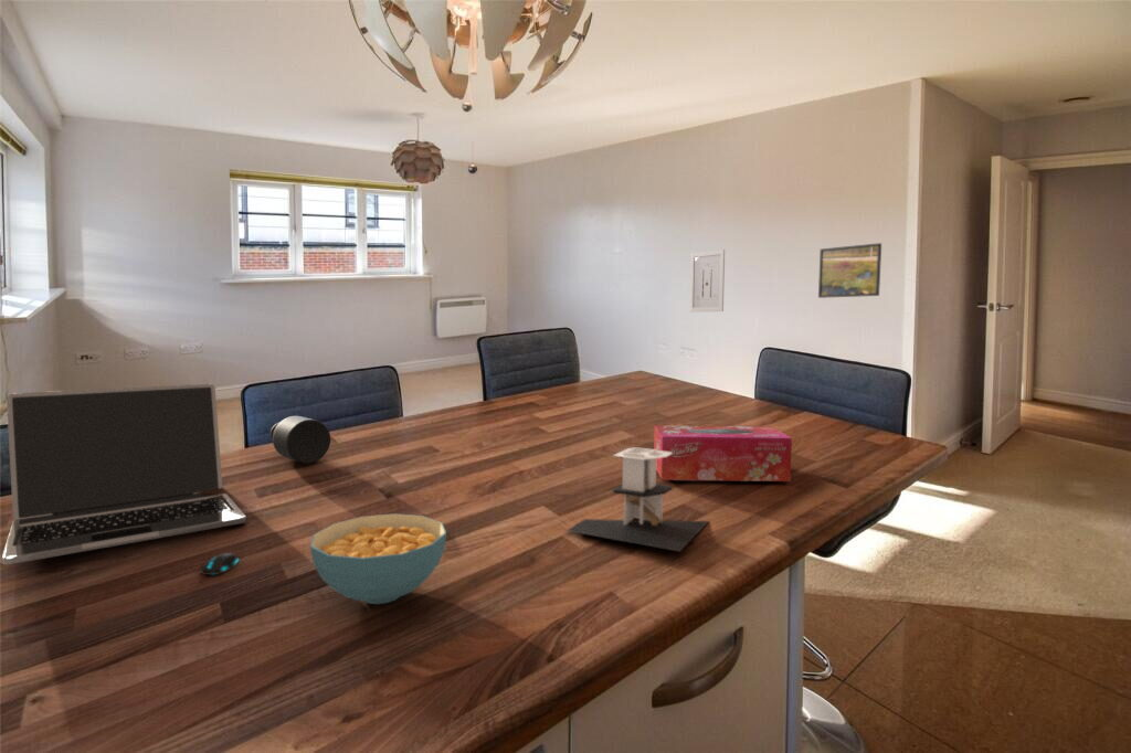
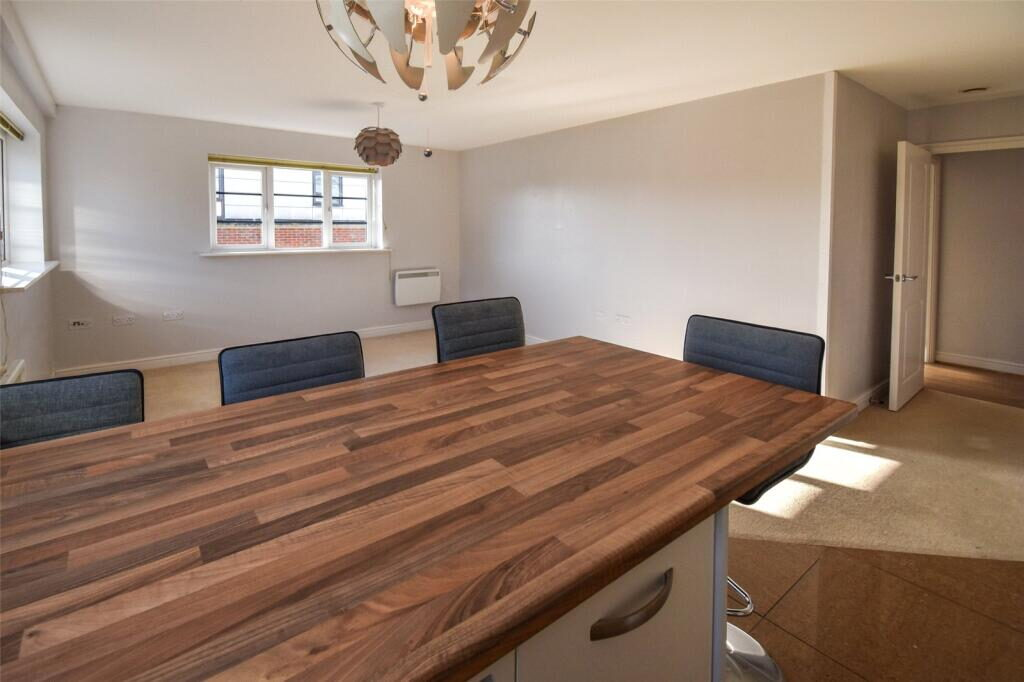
- cereal bowl (380, 564)
- tissue box (718, 452)
- architectural model (643, 487)
- mouse (199, 570)
- bottle (294, 436)
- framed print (848, 272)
- wall art (707, 282)
- laptop (127, 458)
